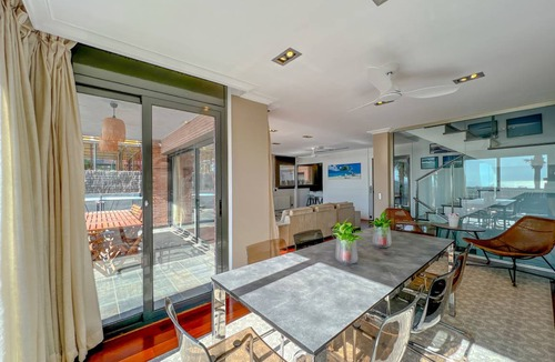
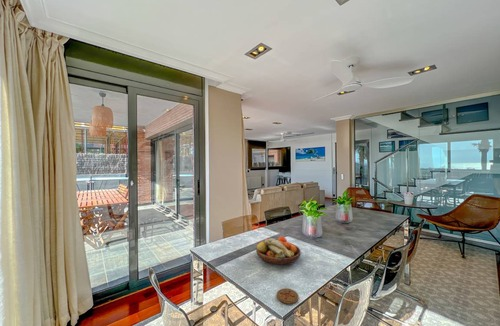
+ coaster (287, 295)
+ fruit bowl (278, 247)
